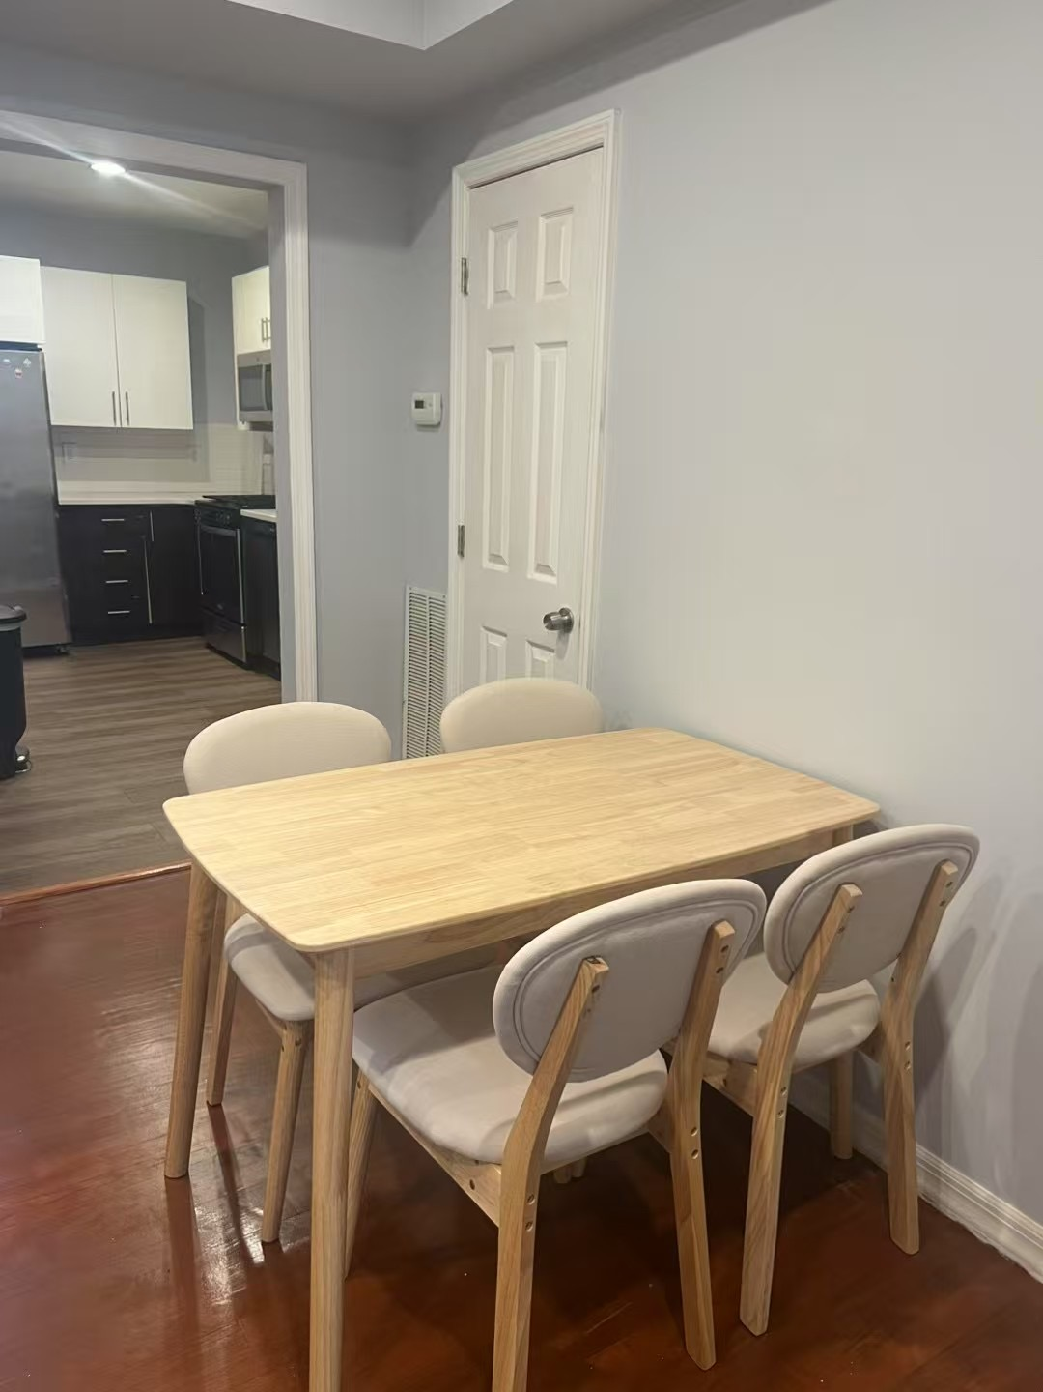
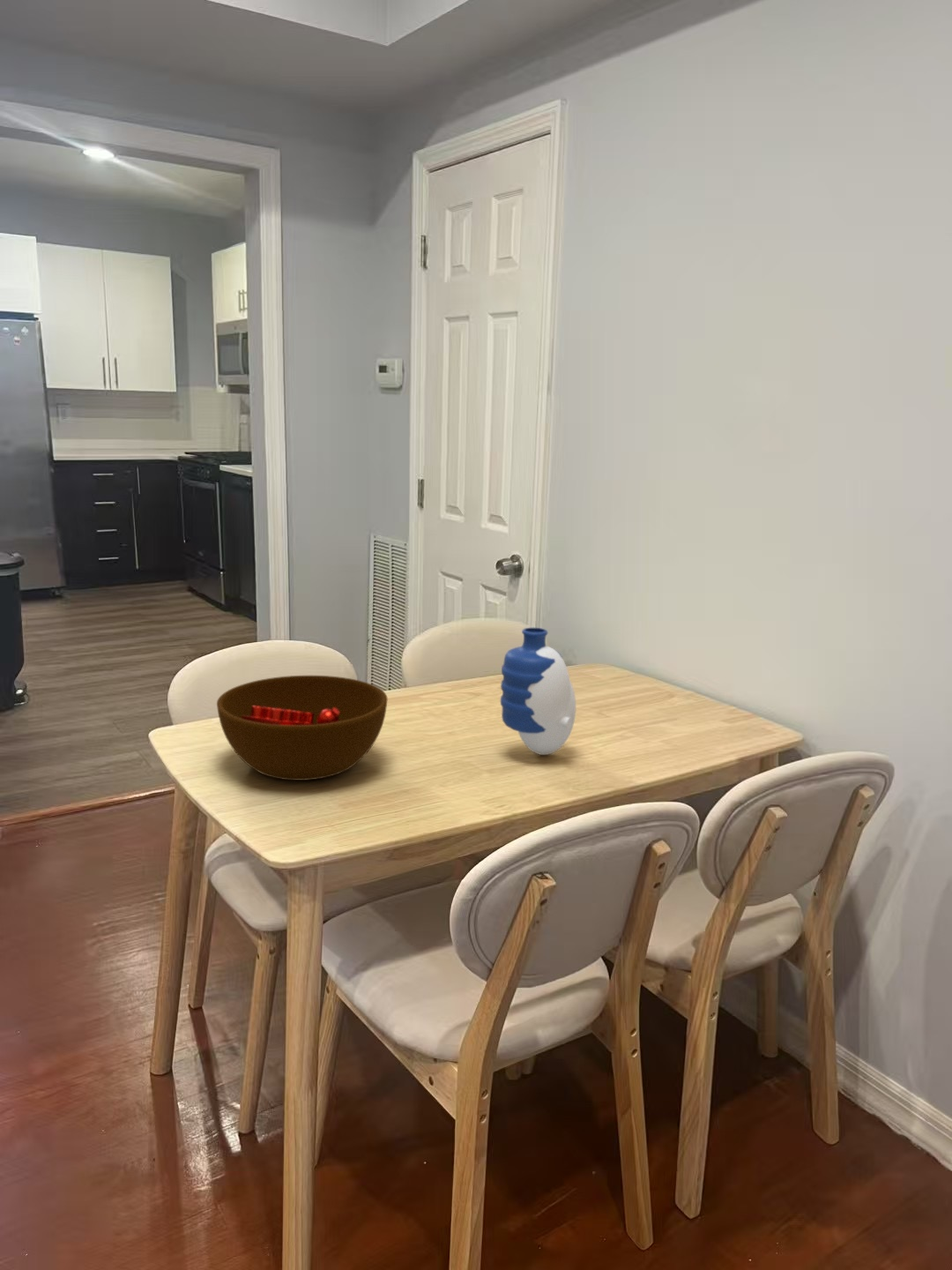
+ vase (540, 693)
+ bowl (303, 731)
